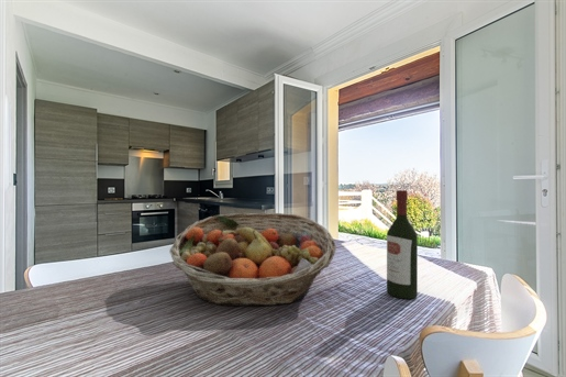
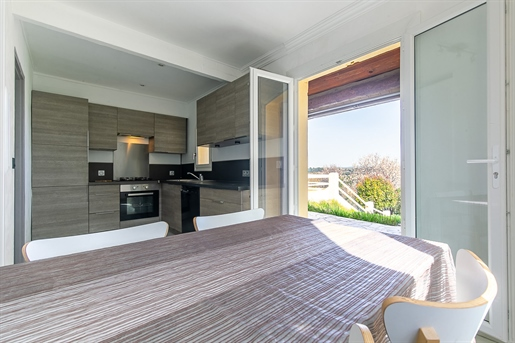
- wine bottle (401, 242)
- fruit basket (254, 251)
